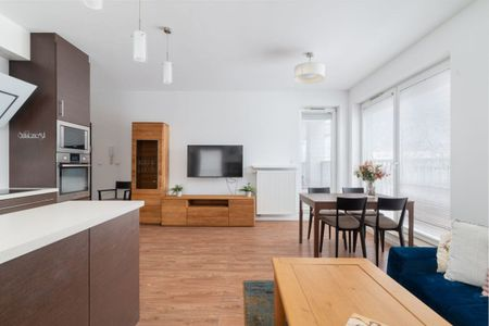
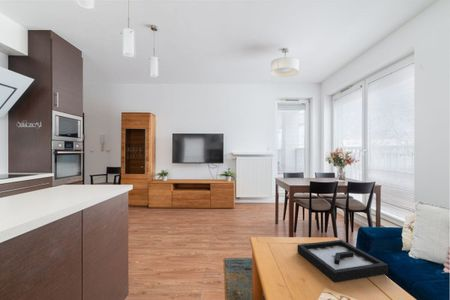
+ decorative tray (338, 257)
